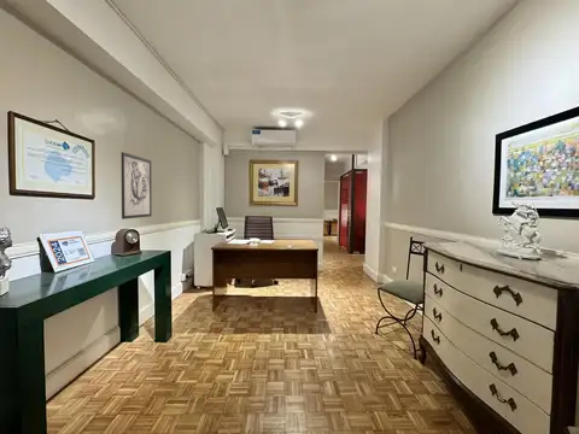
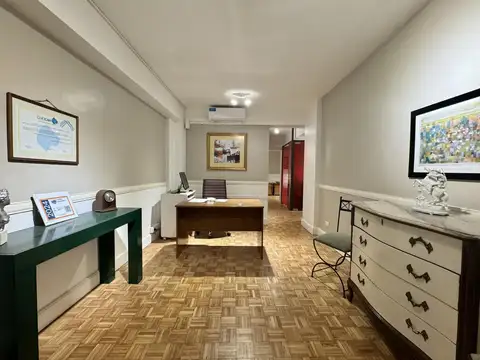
- wall art (138, 187)
